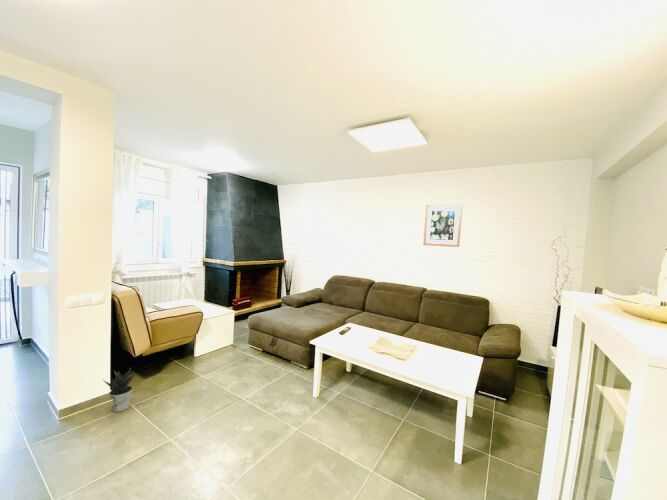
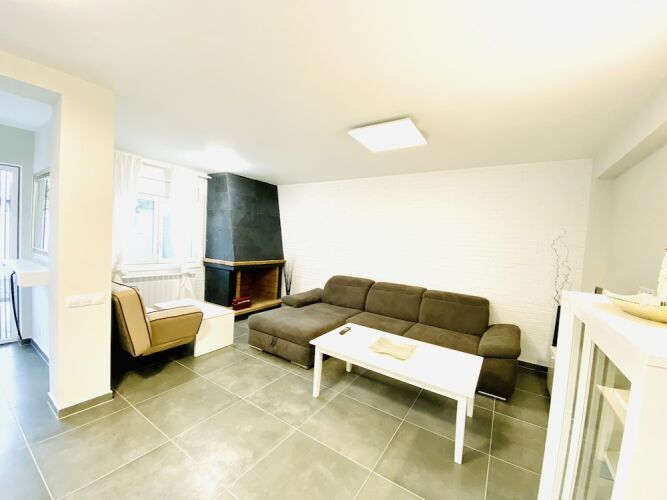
- potted plant (120, 389)
- wall art (442, 225)
